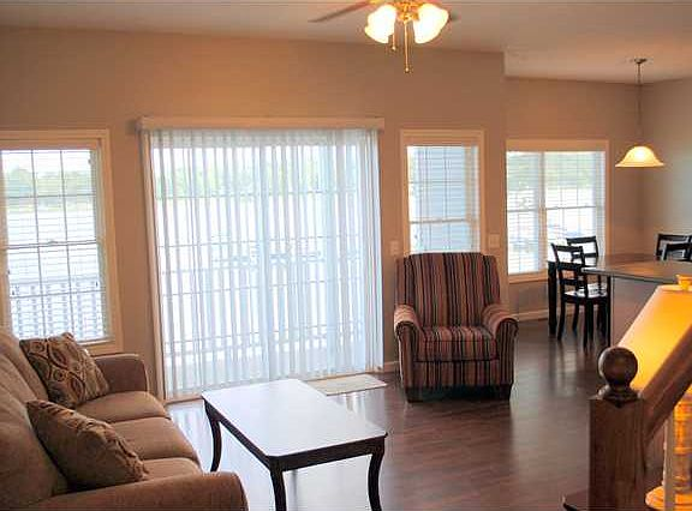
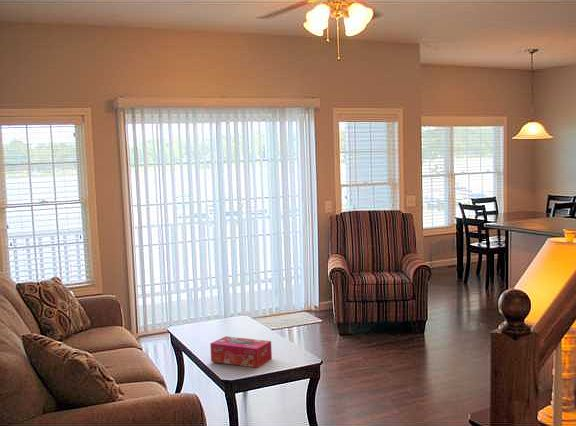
+ tissue box (241, 351)
